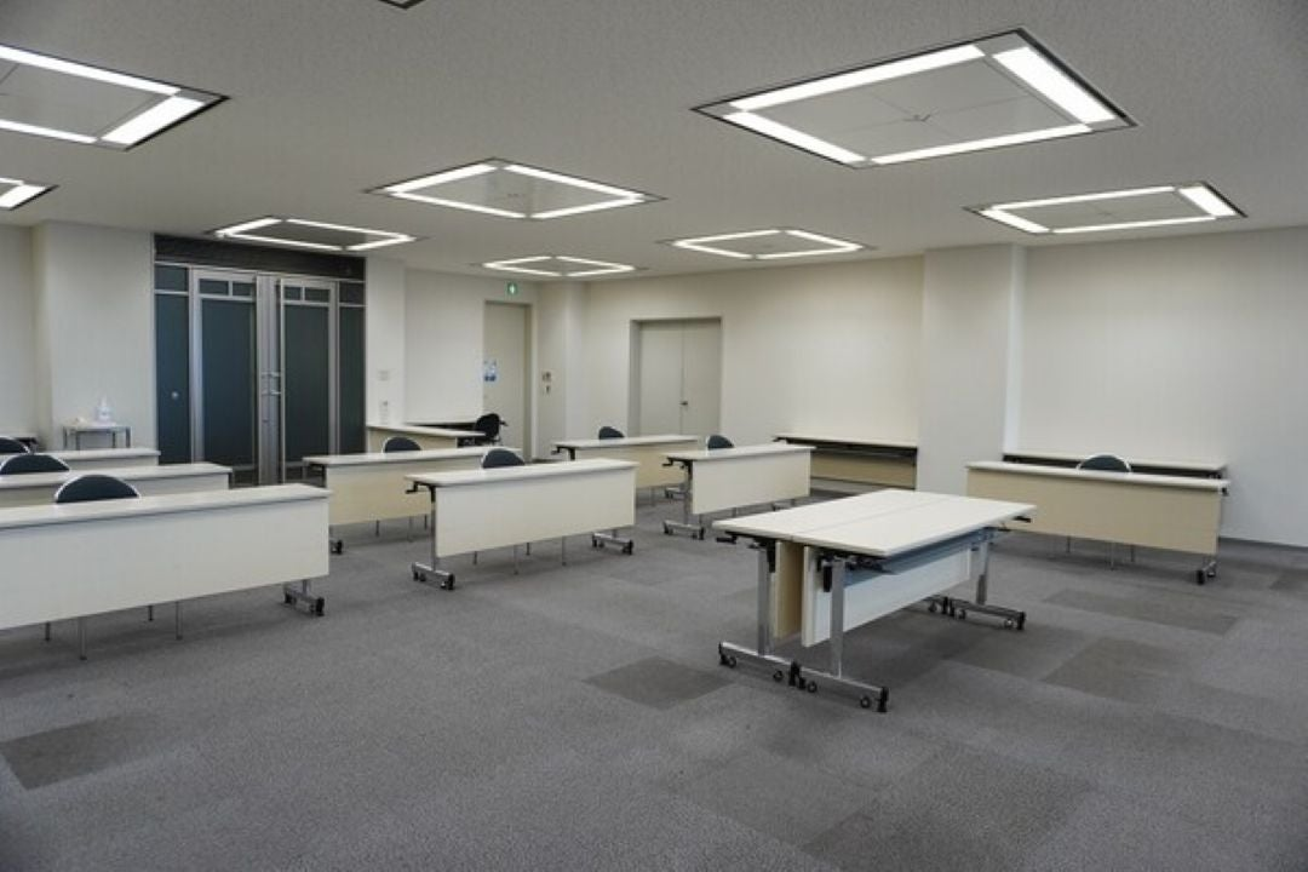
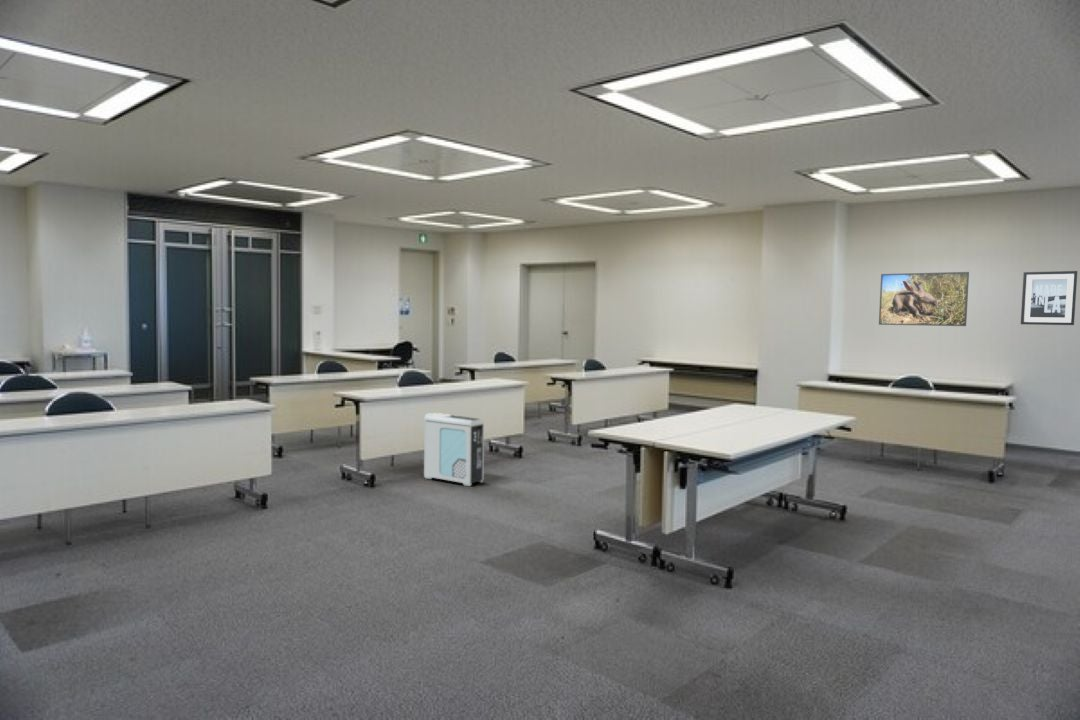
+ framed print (922, 299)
+ air purifier (453, 448)
+ wall art (1048, 298)
